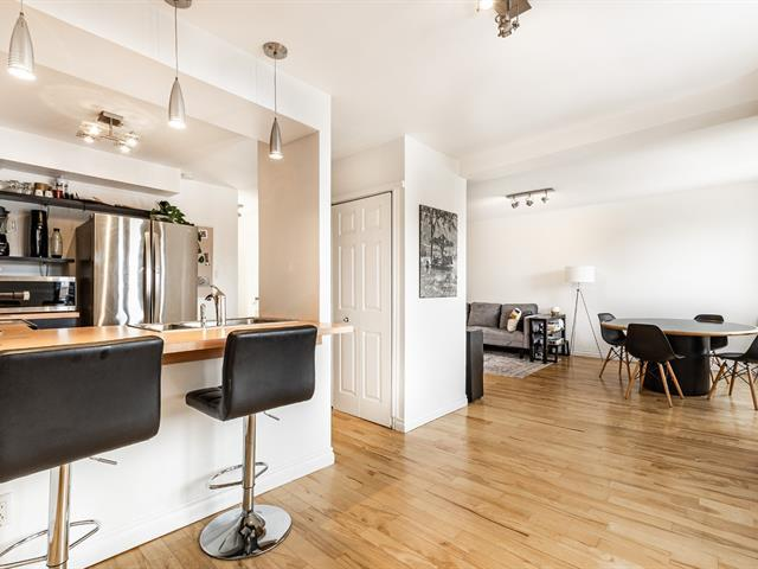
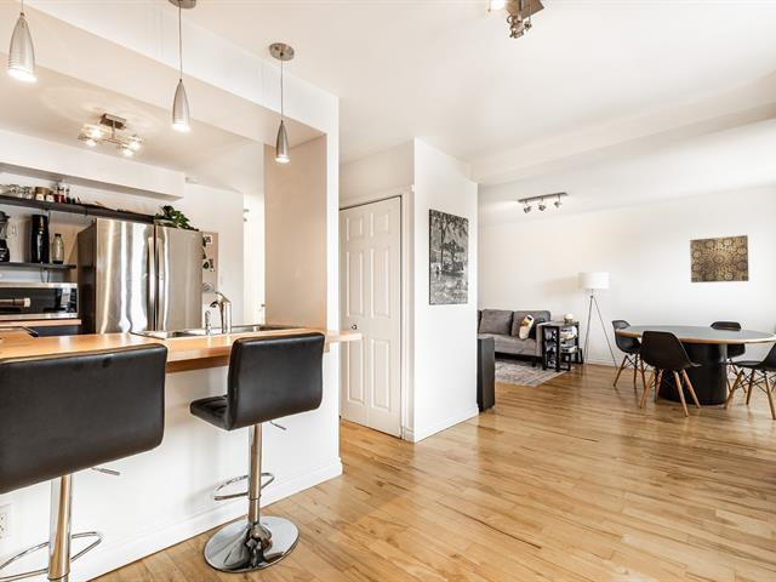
+ wall art (718, 259)
